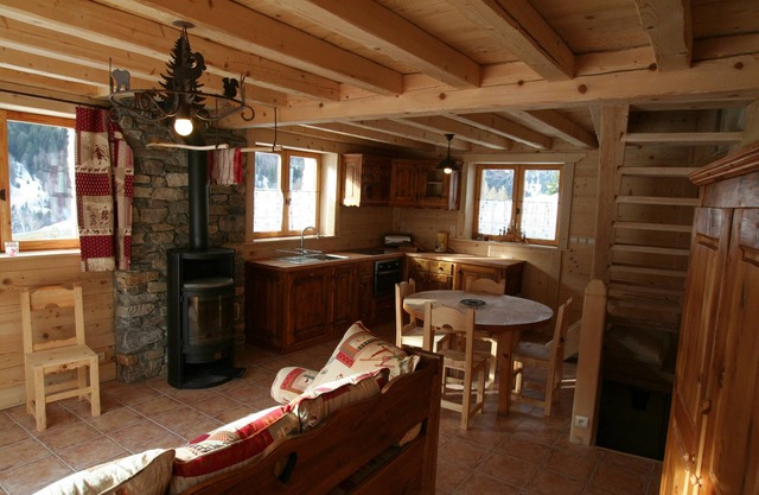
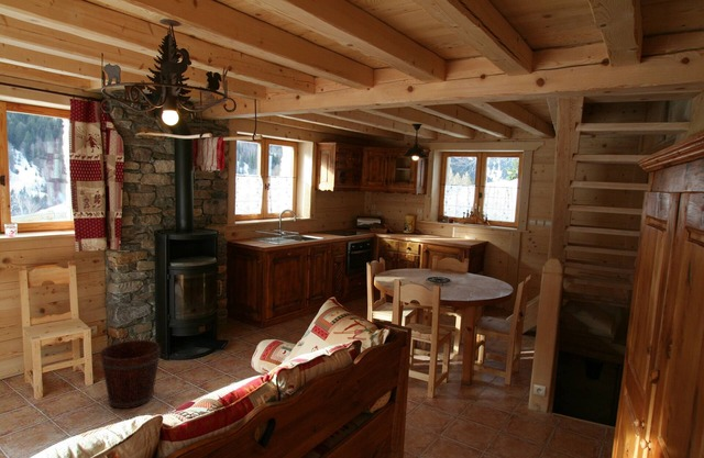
+ bucket (131, 372)
